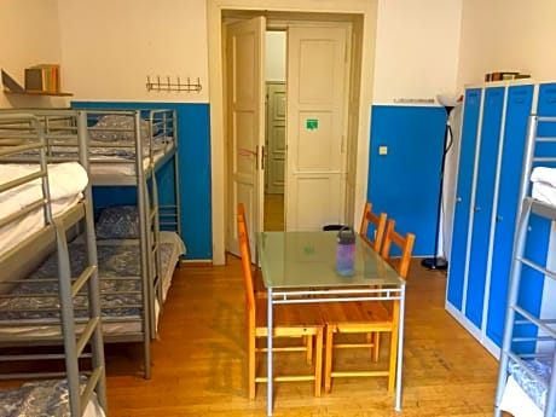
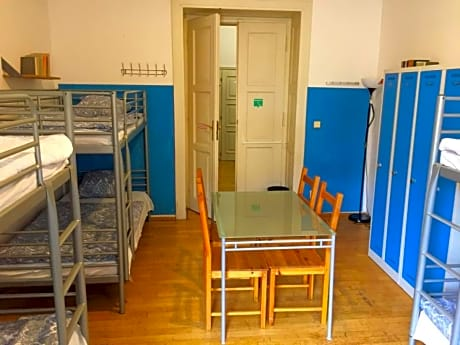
- water bottle (346, 249)
